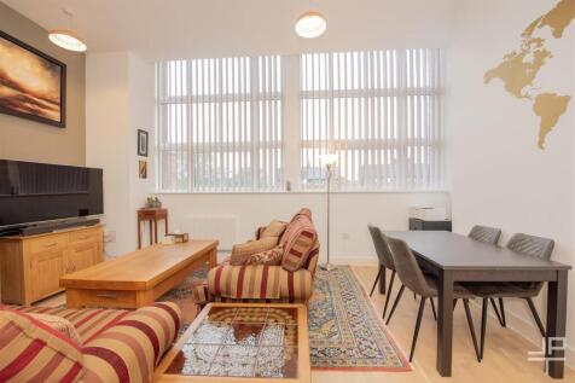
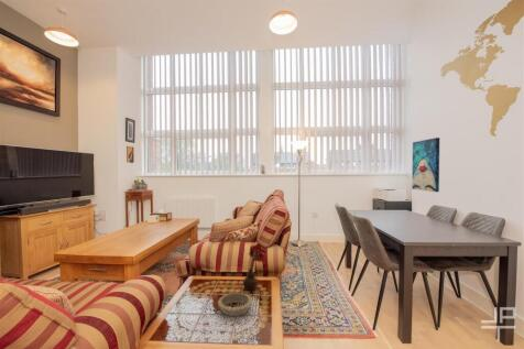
+ flower (253, 264)
+ wall art (424, 165)
+ decorative bowl (234, 302)
